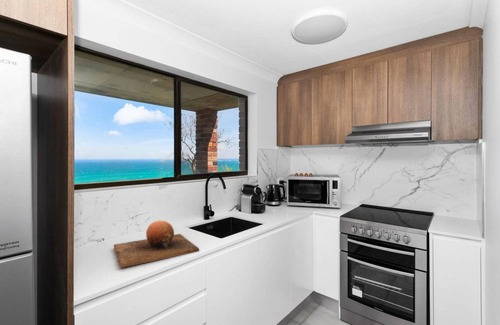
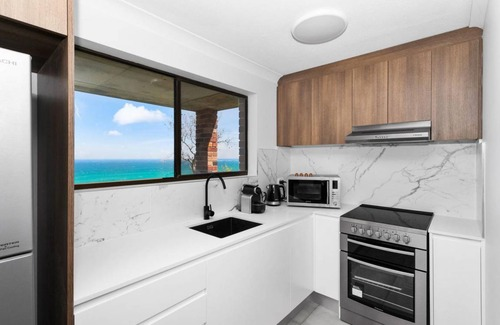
- chopping board (155, 235)
